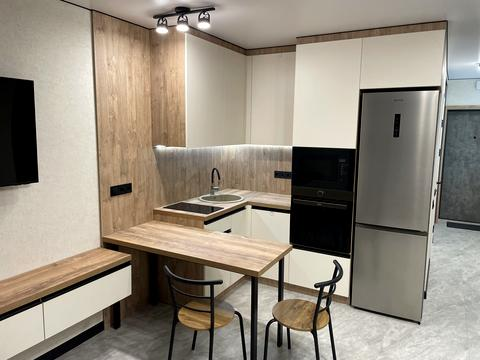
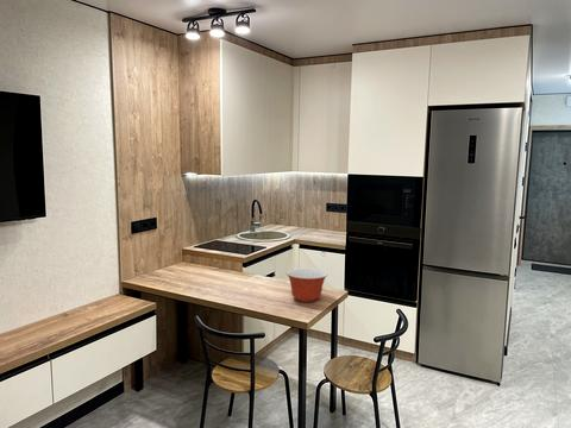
+ mixing bowl (306, 285)
